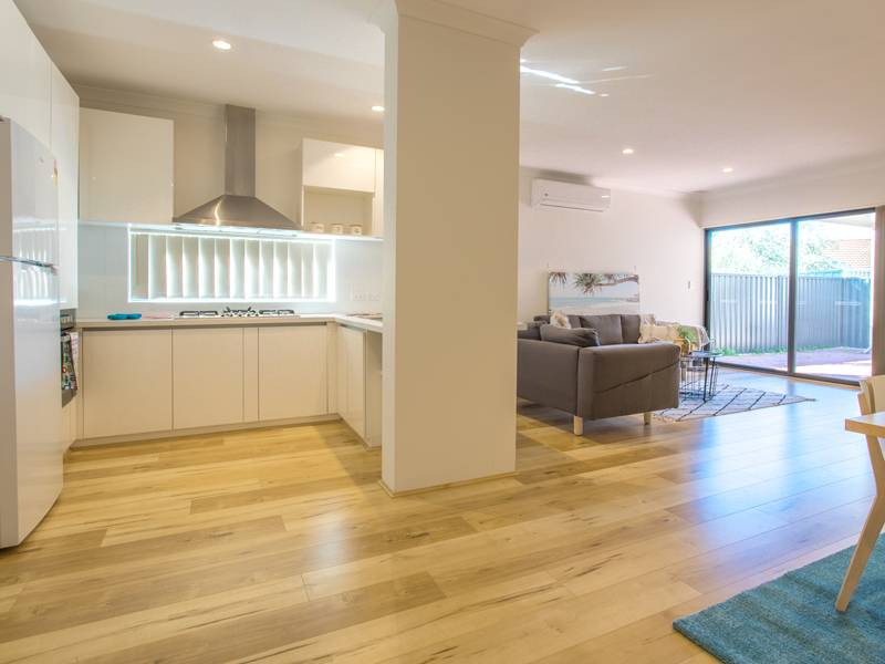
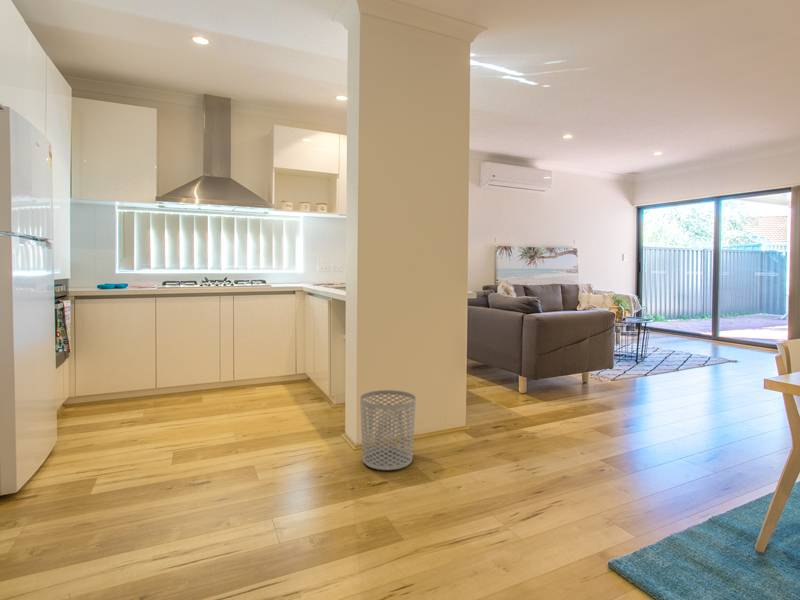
+ waste bin (387, 428)
